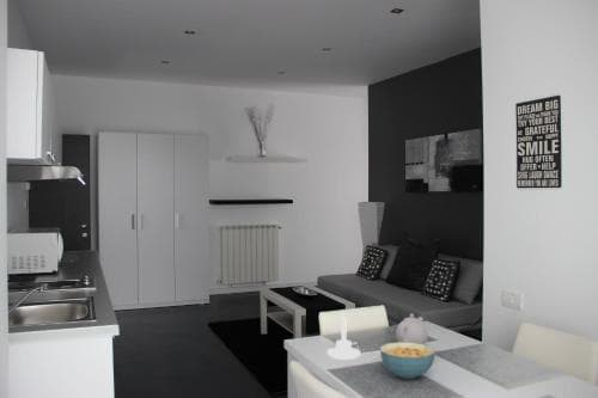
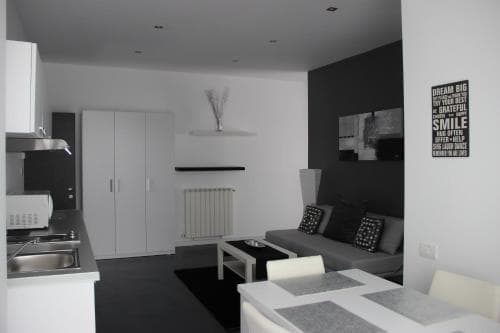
- candle holder (343, 333)
- cereal bowl (407, 362)
- teapot (411, 330)
